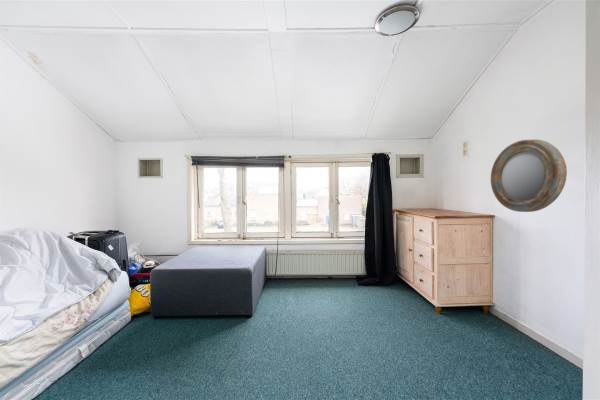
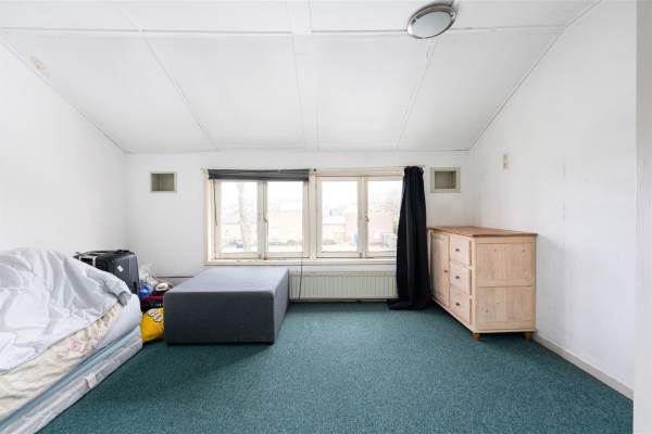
- home mirror (522, 176)
